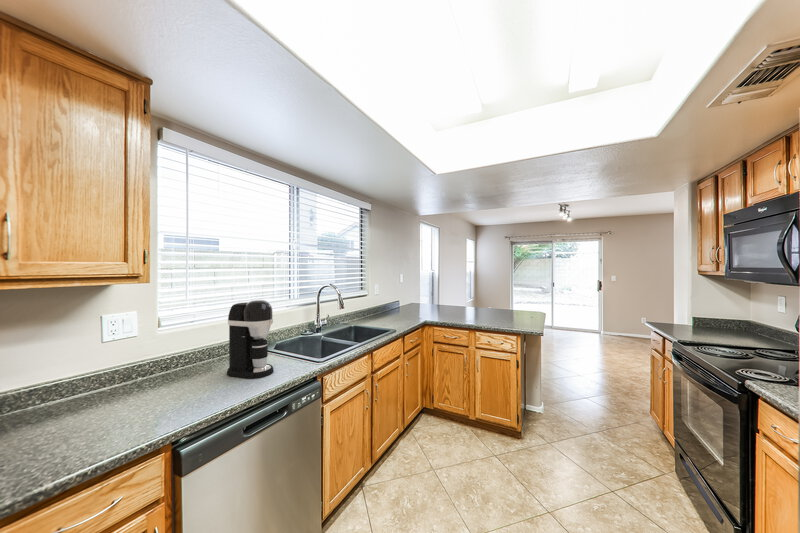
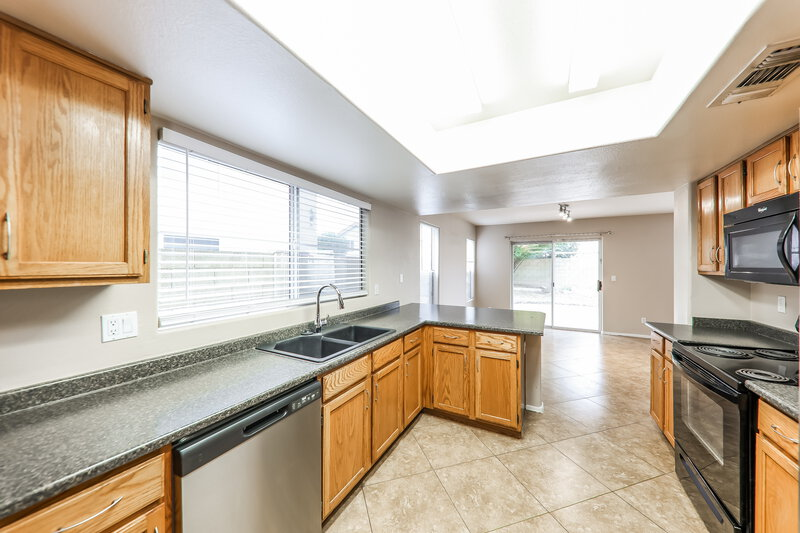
- coffee maker (250, 335)
